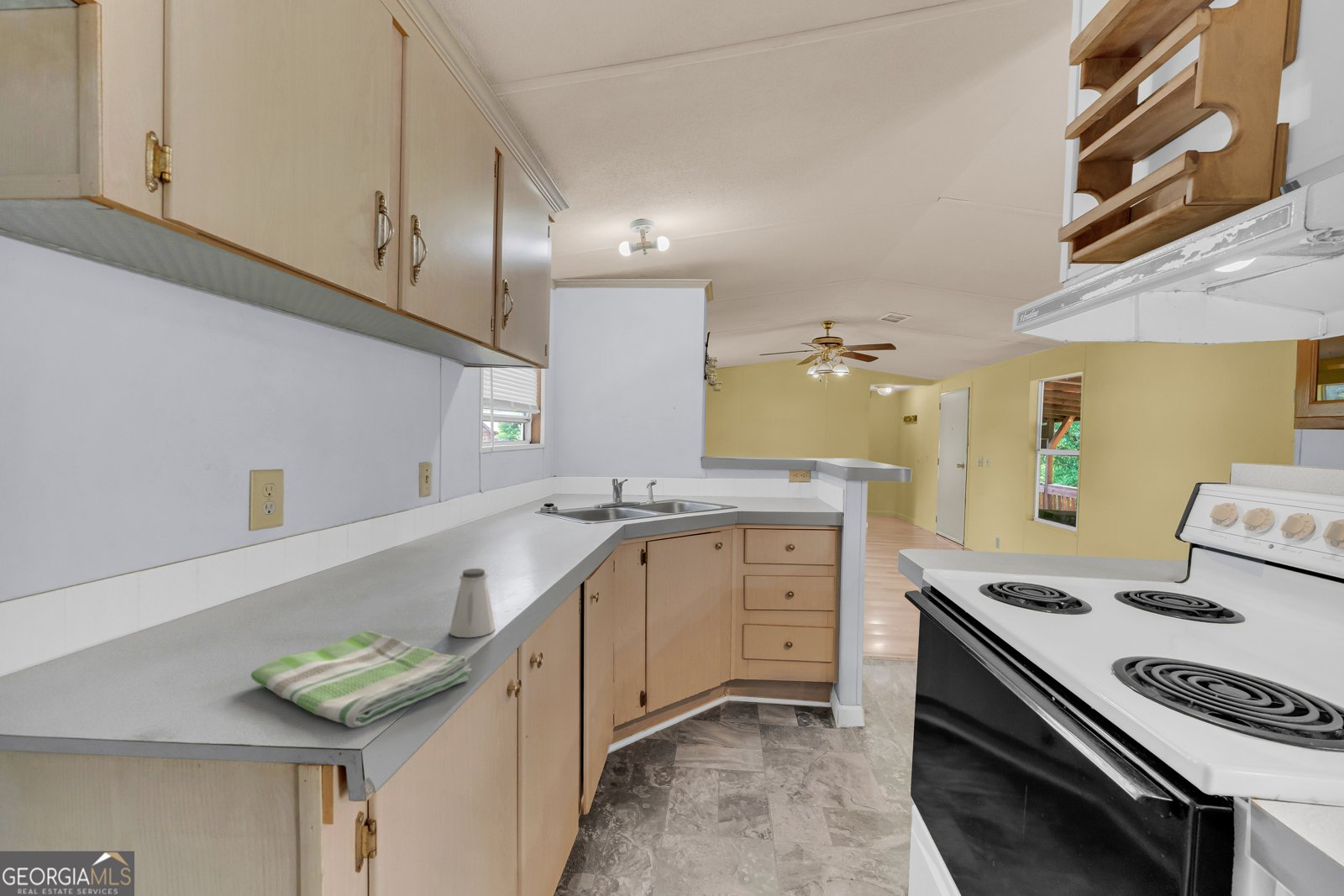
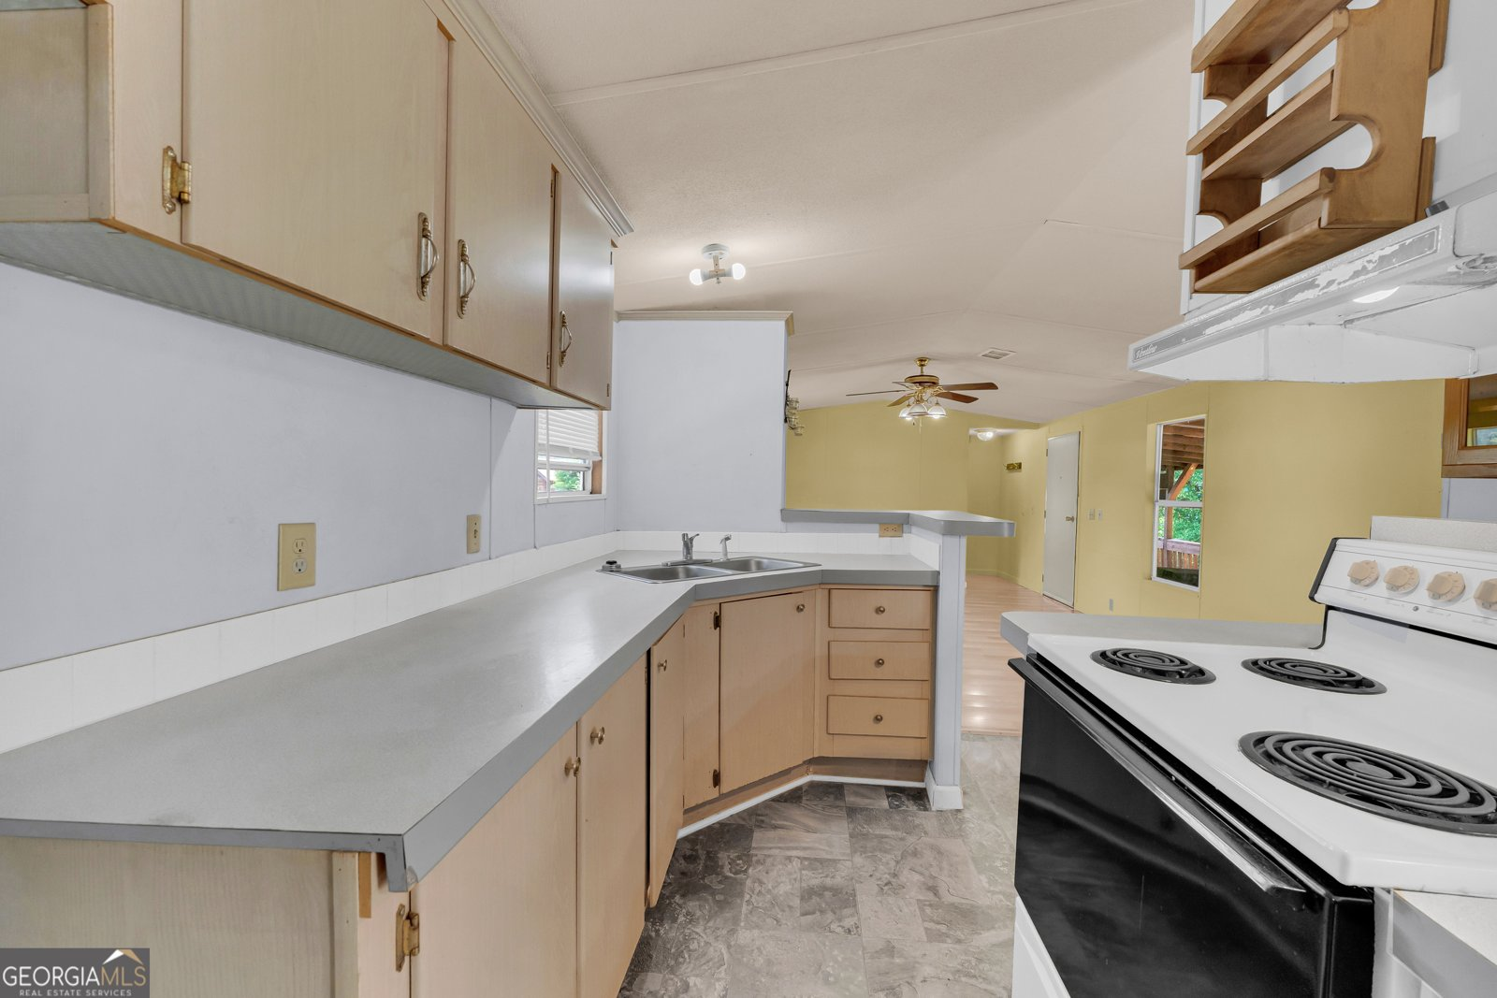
- saltshaker (473, 600)
- dish towel (362, 668)
